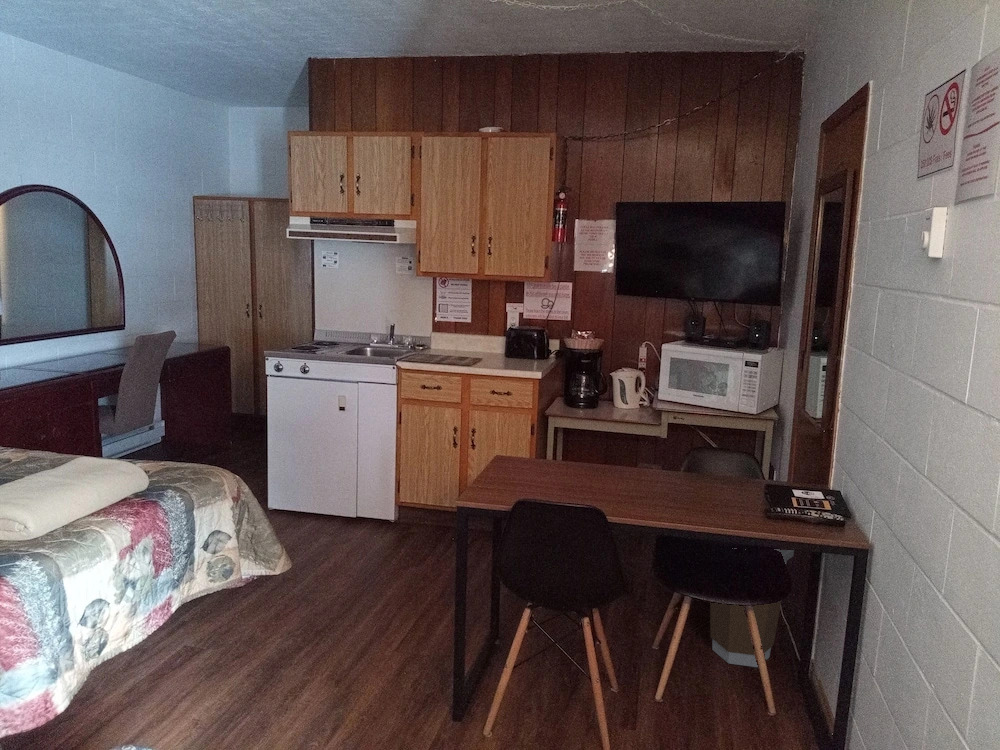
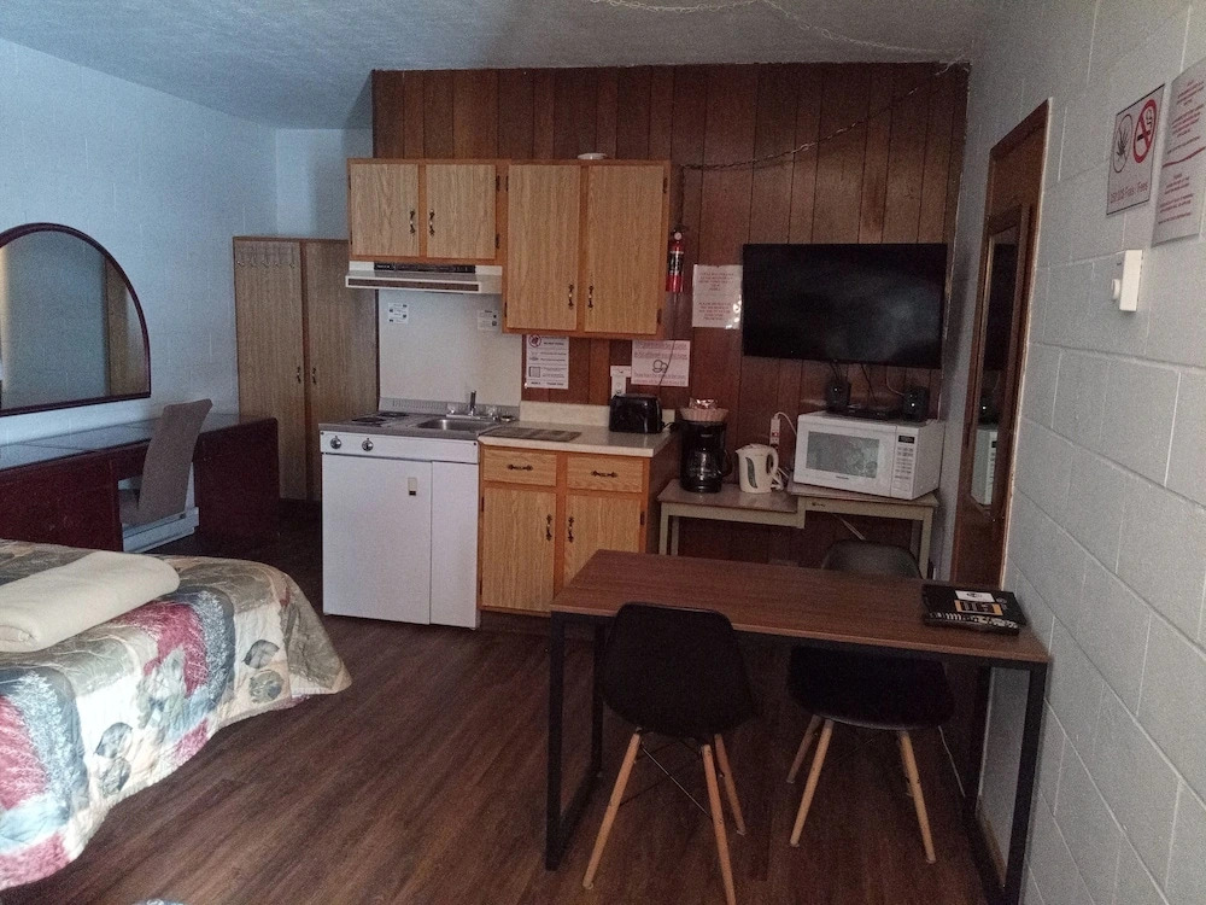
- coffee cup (742, 606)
